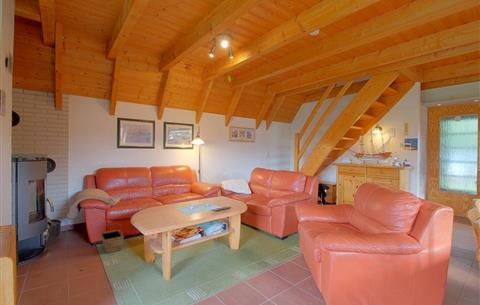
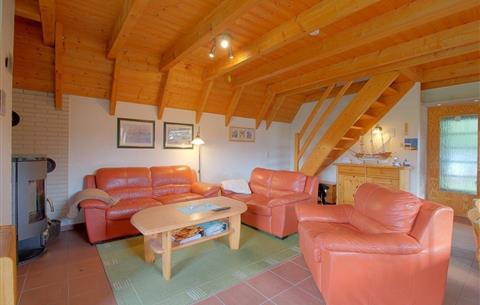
- basket (111, 236)
